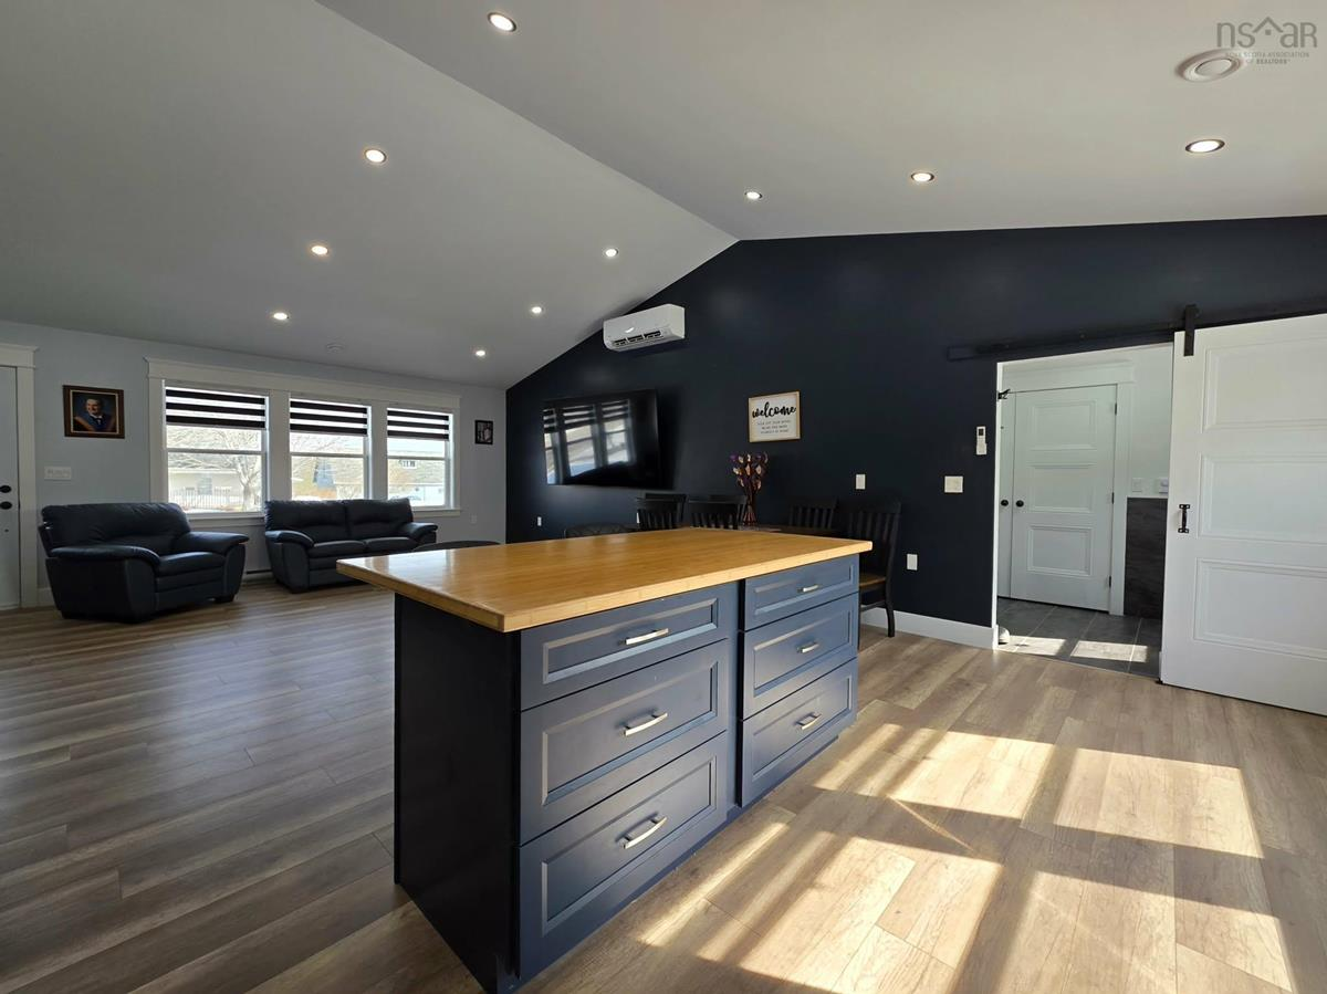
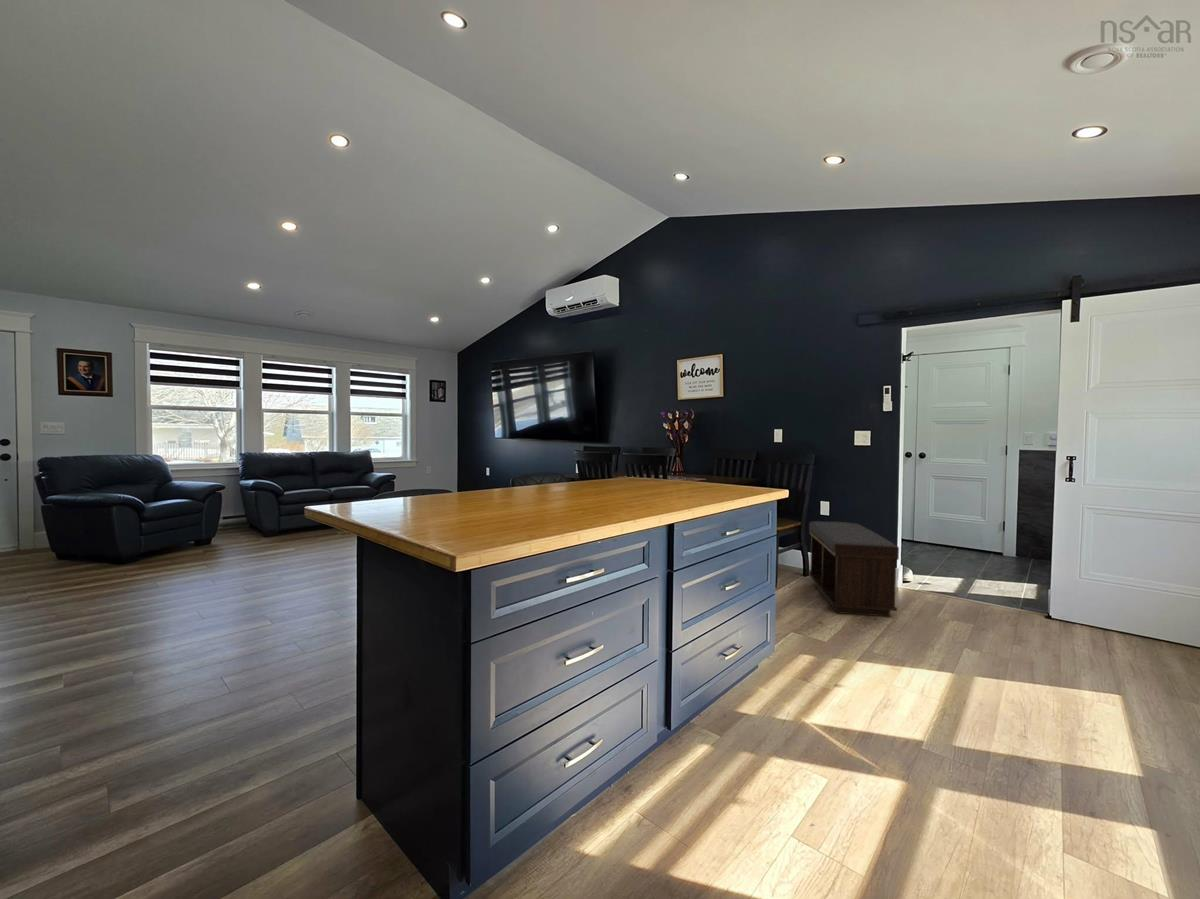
+ bench (847, 563)
